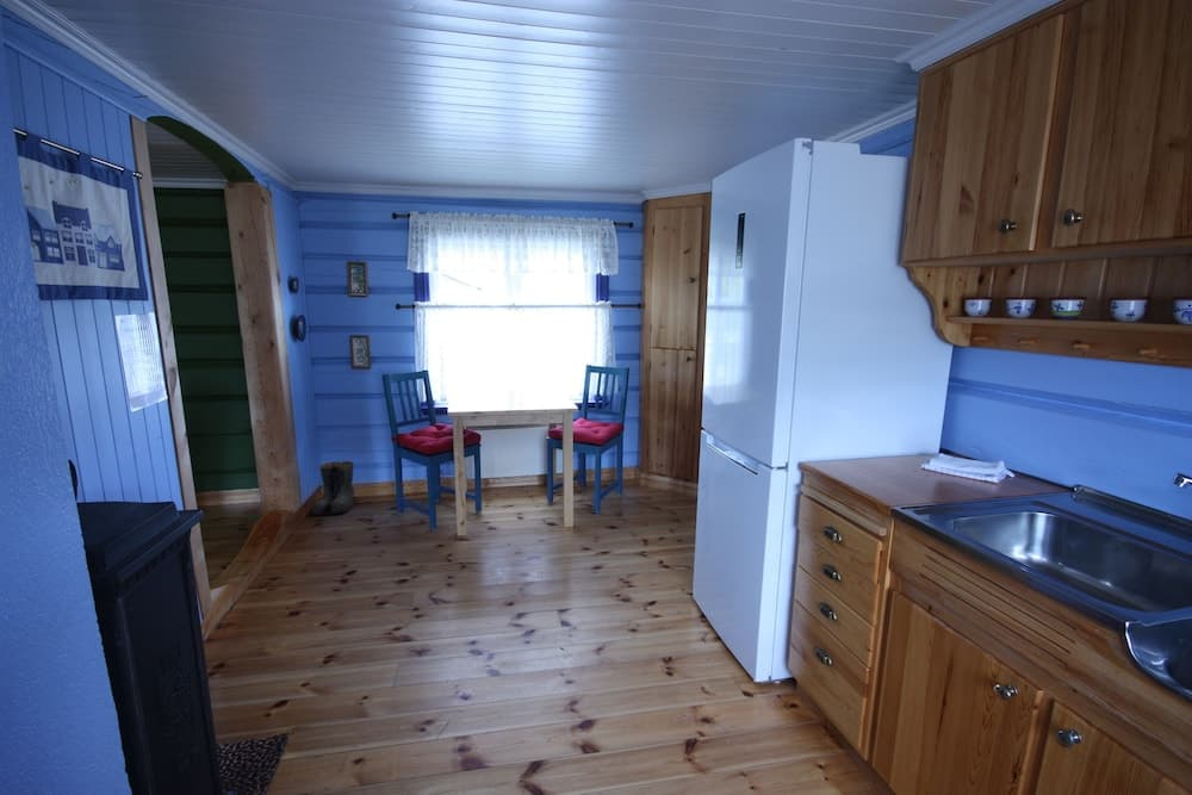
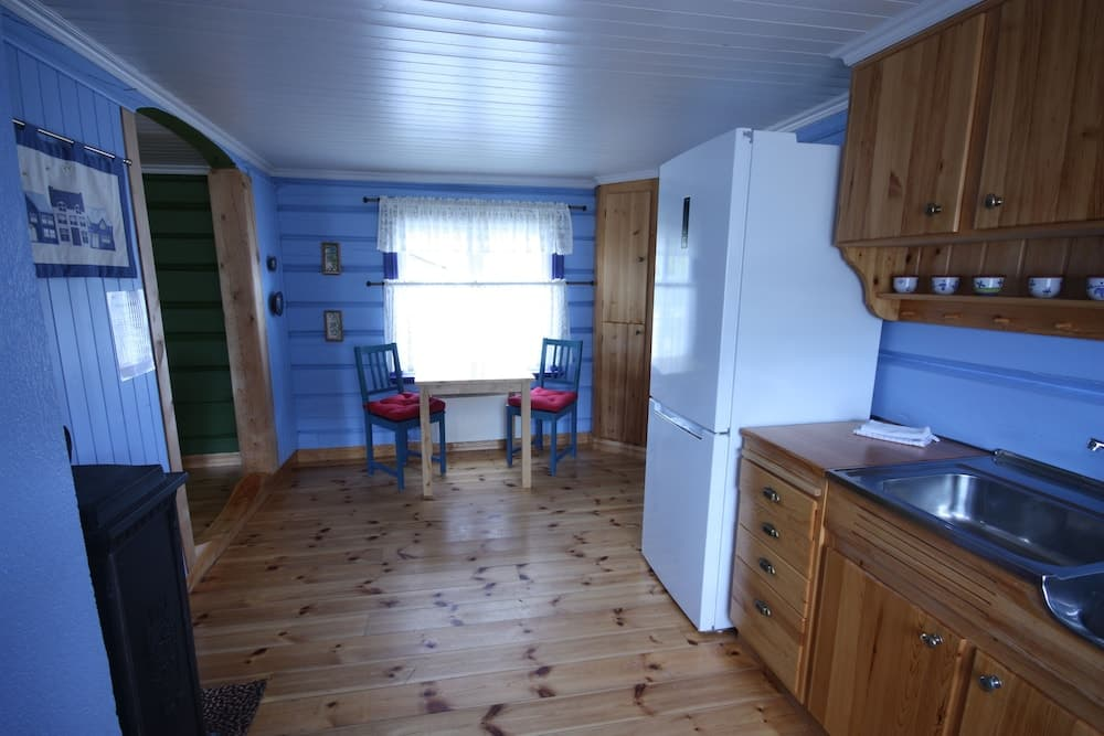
- boots (334, 486)
